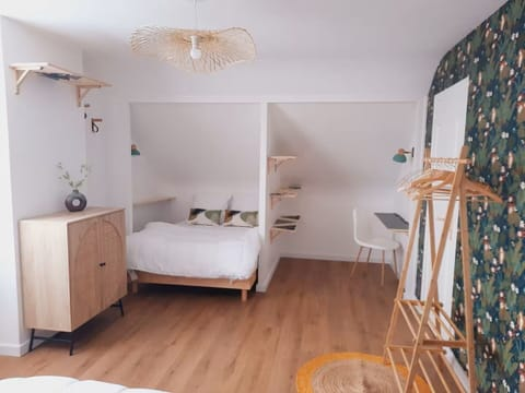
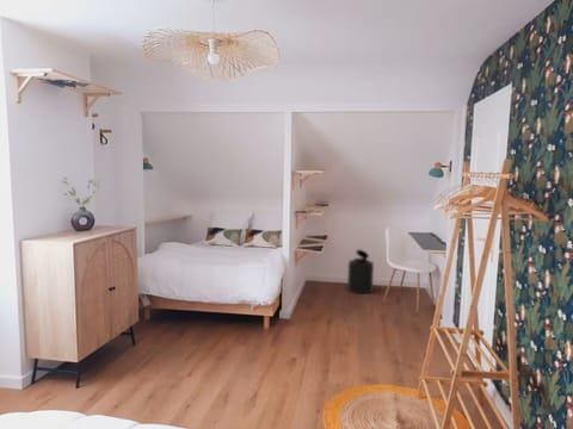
+ trash can (361, 269)
